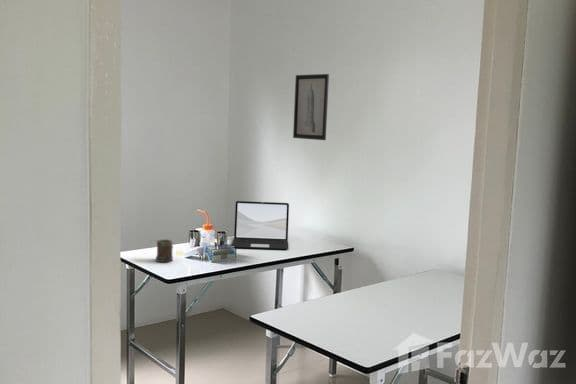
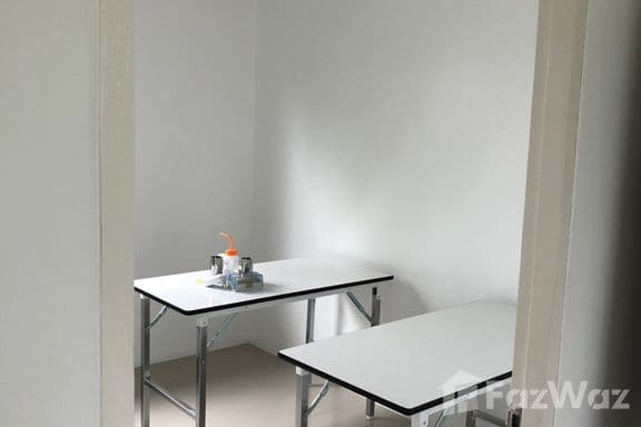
- mug (165, 251)
- laptop (261, 224)
- wall art (310, 107)
